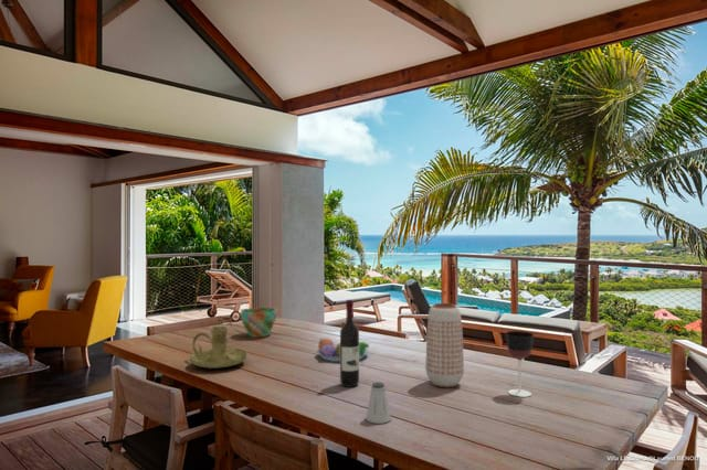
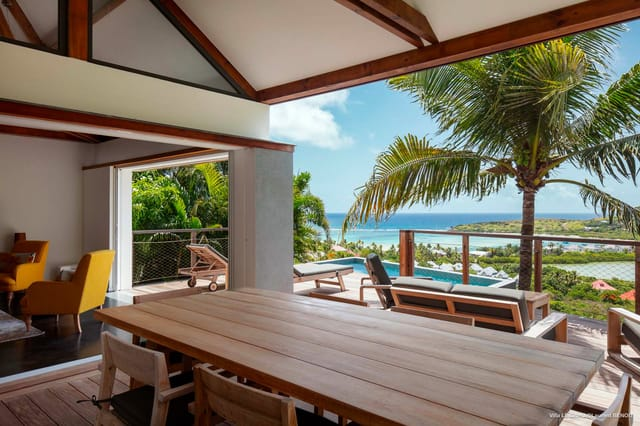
- saltshaker (378, 400)
- wineglass (519, 363)
- planter (444, 344)
- candle holder (214, 345)
- cup (253, 322)
- wine bottle (349, 342)
- fruit bowl (339, 346)
